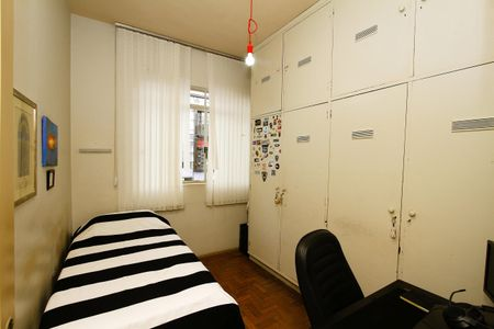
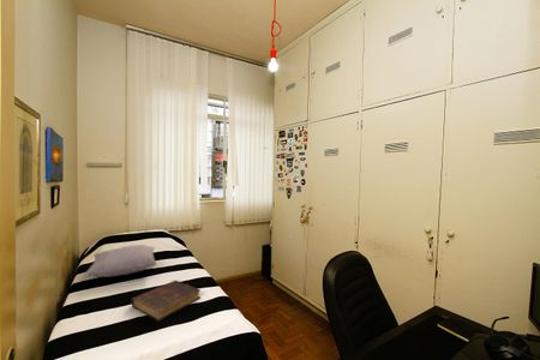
+ pillow (124, 259)
+ book (167, 298)
